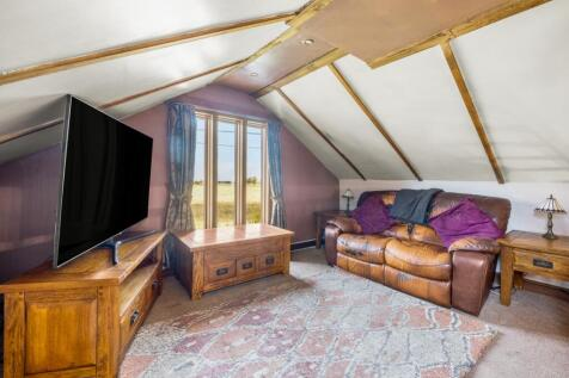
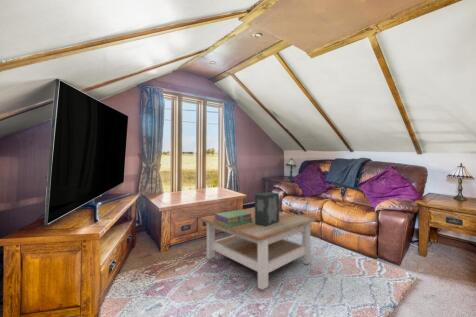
+ decorative box (267, 208)
+ stack of books (233, 217)
+ coffee table (257, 239)
